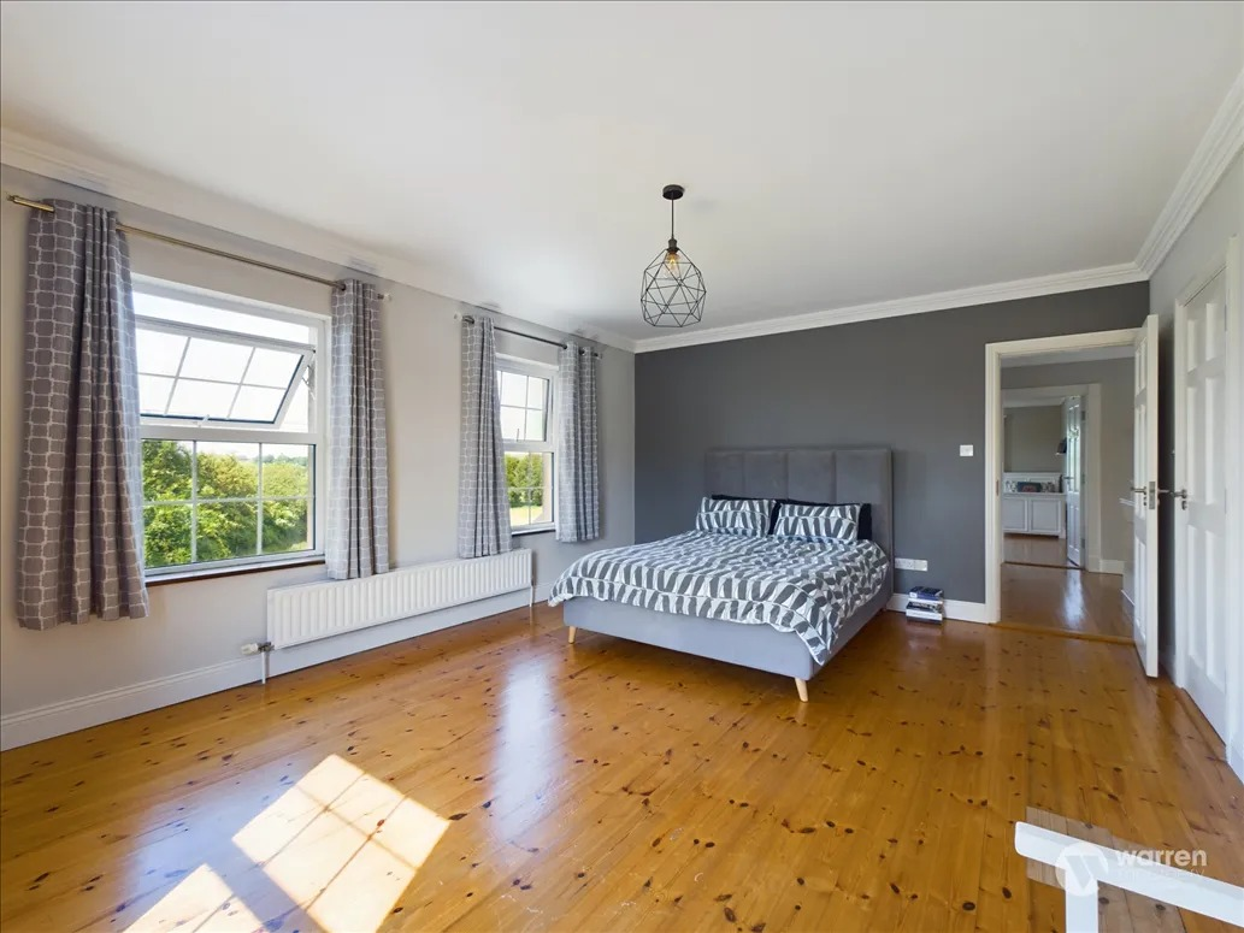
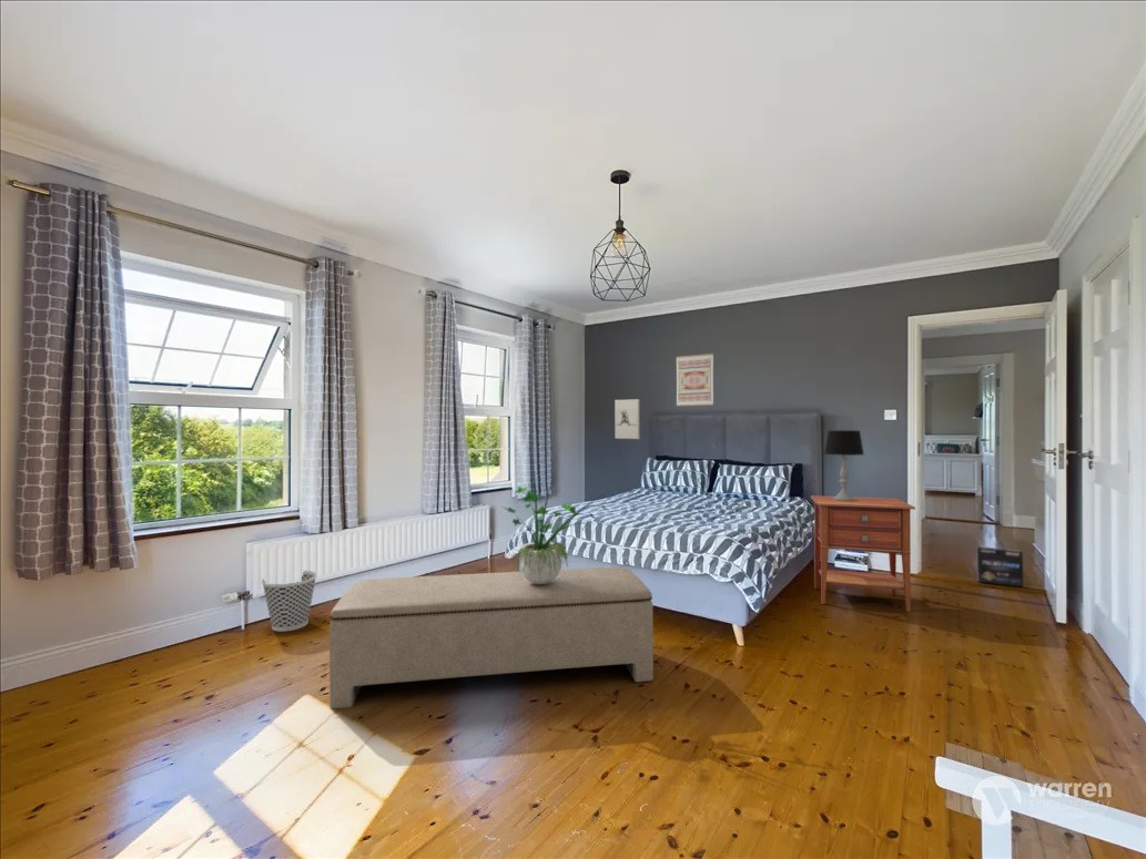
+ wall sculpture (627, 419)
+ nightstand (859, 550)
+ potted plant (556, 521)
+ wall art (694, 380)
+ table lamp (843, 464)
+ bench (498, 627)
+ wastebasket (290, 601)
+ box (1000, 565)
